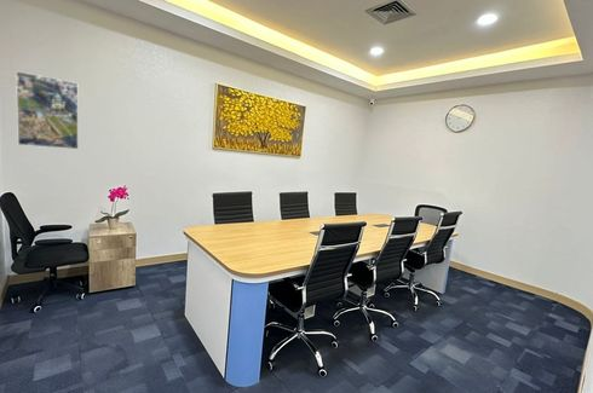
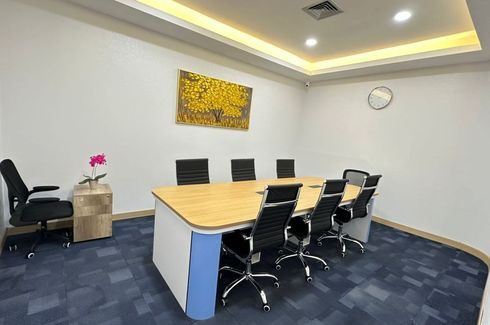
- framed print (48, 112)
